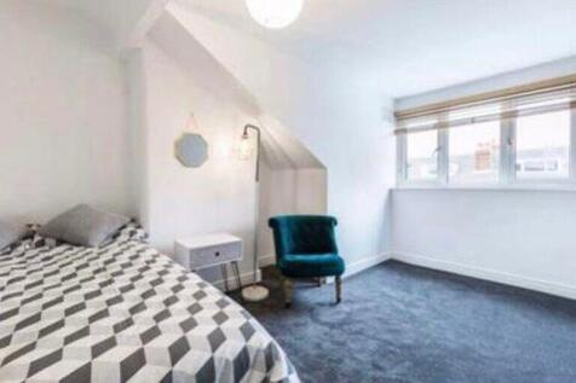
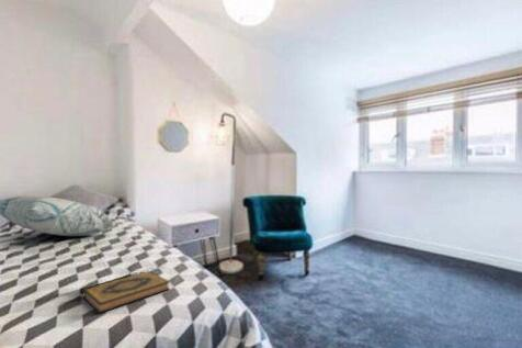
+ hardback book (127, 289)
+ decorative pillow (53, 216)
